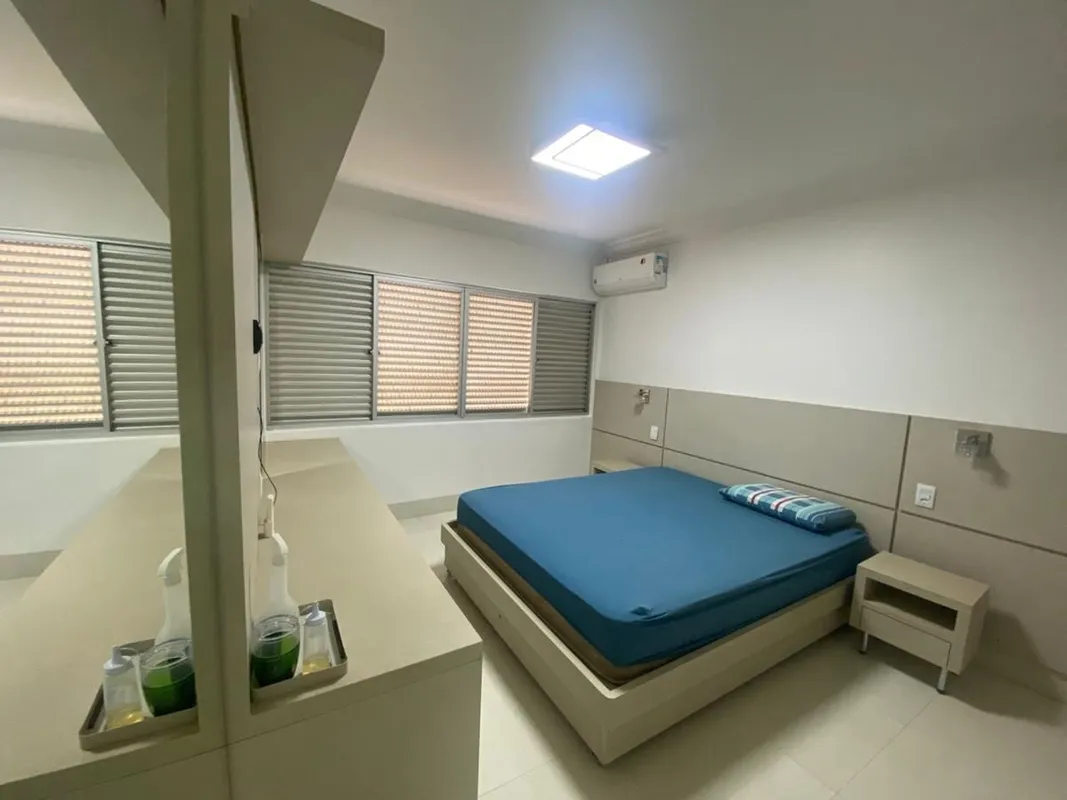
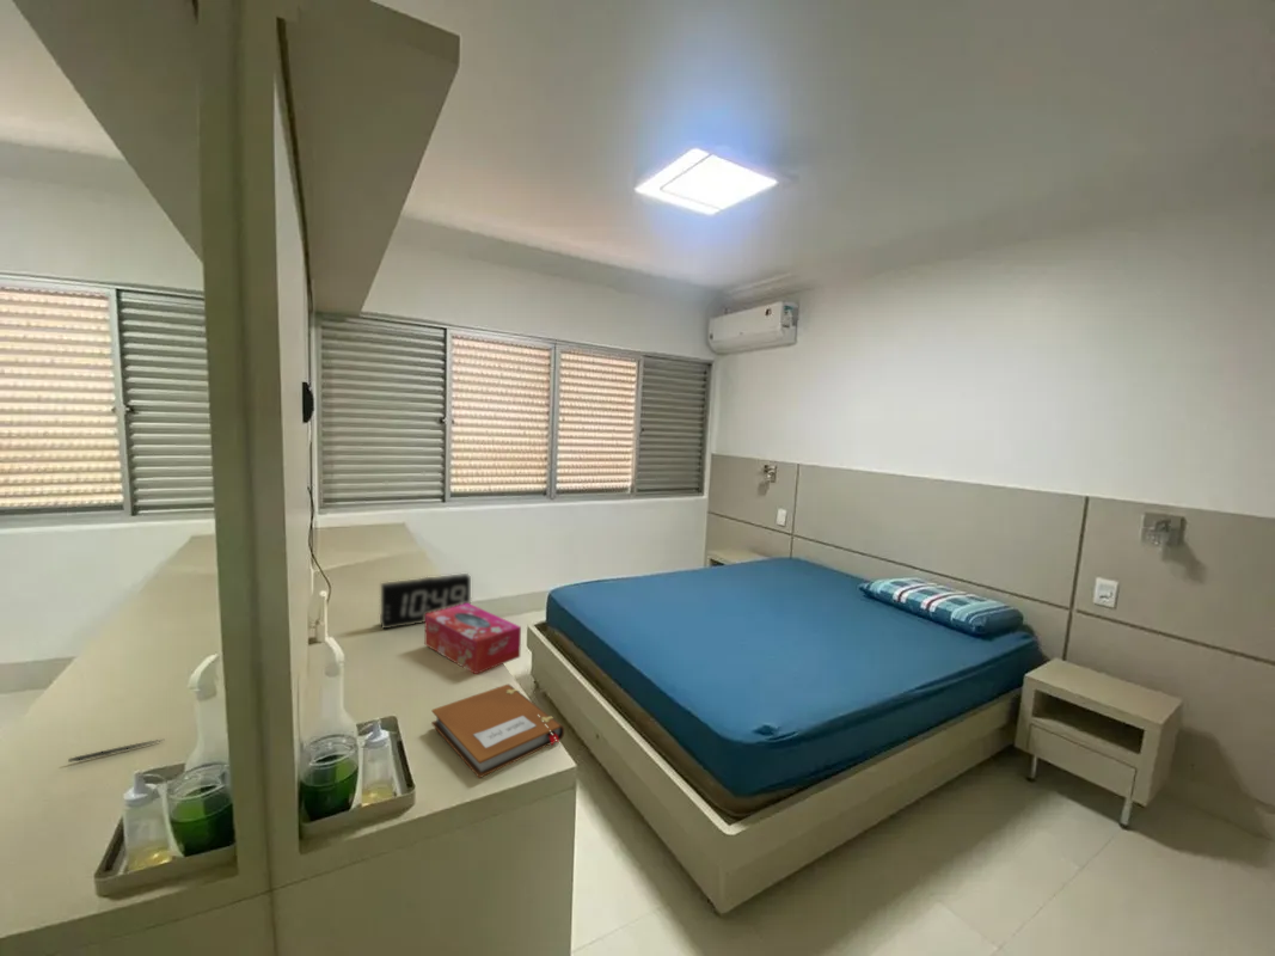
+ tissue box (471, 636)
+ pen (118, 749)
+ alarm clock (425, 598)
+ notebook (498, 724)
